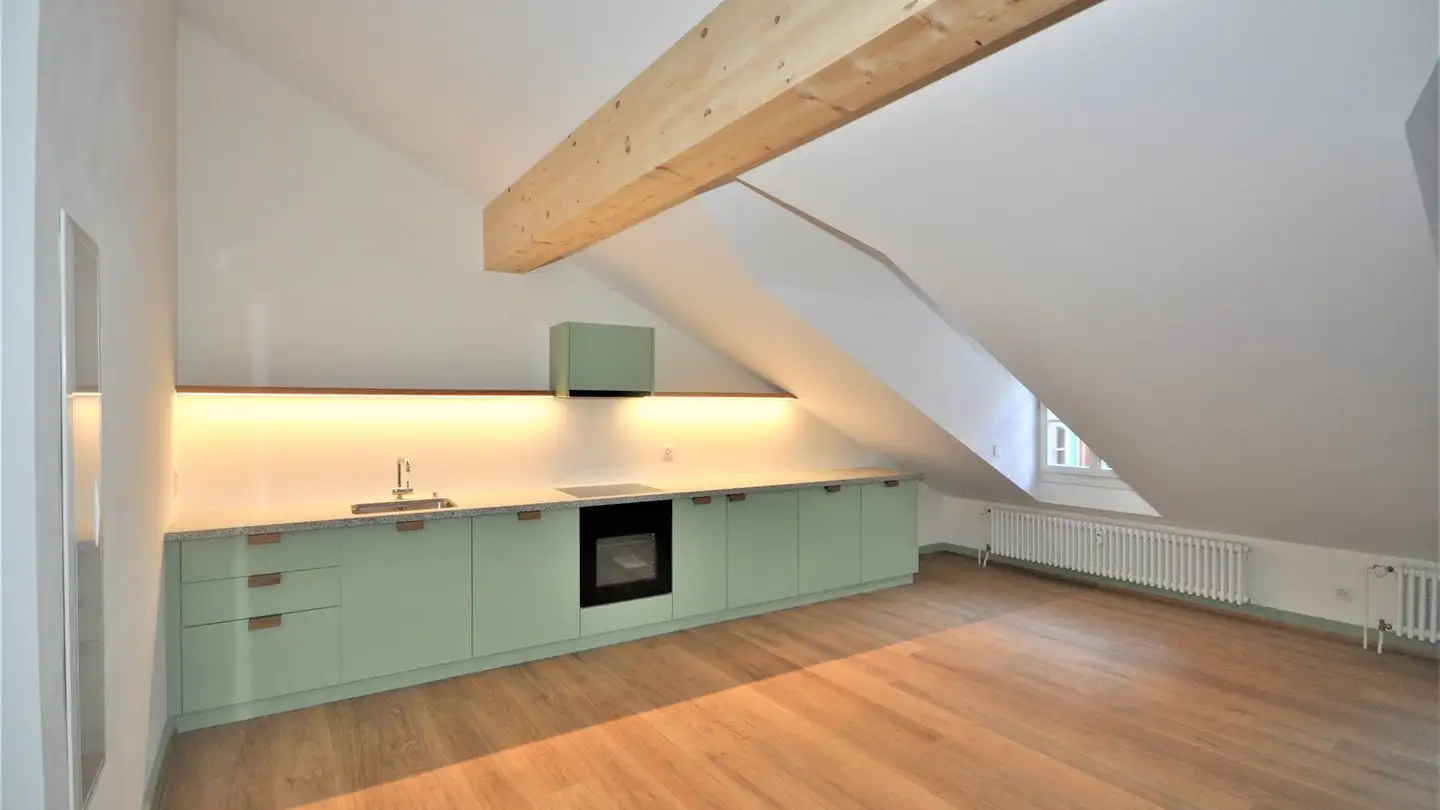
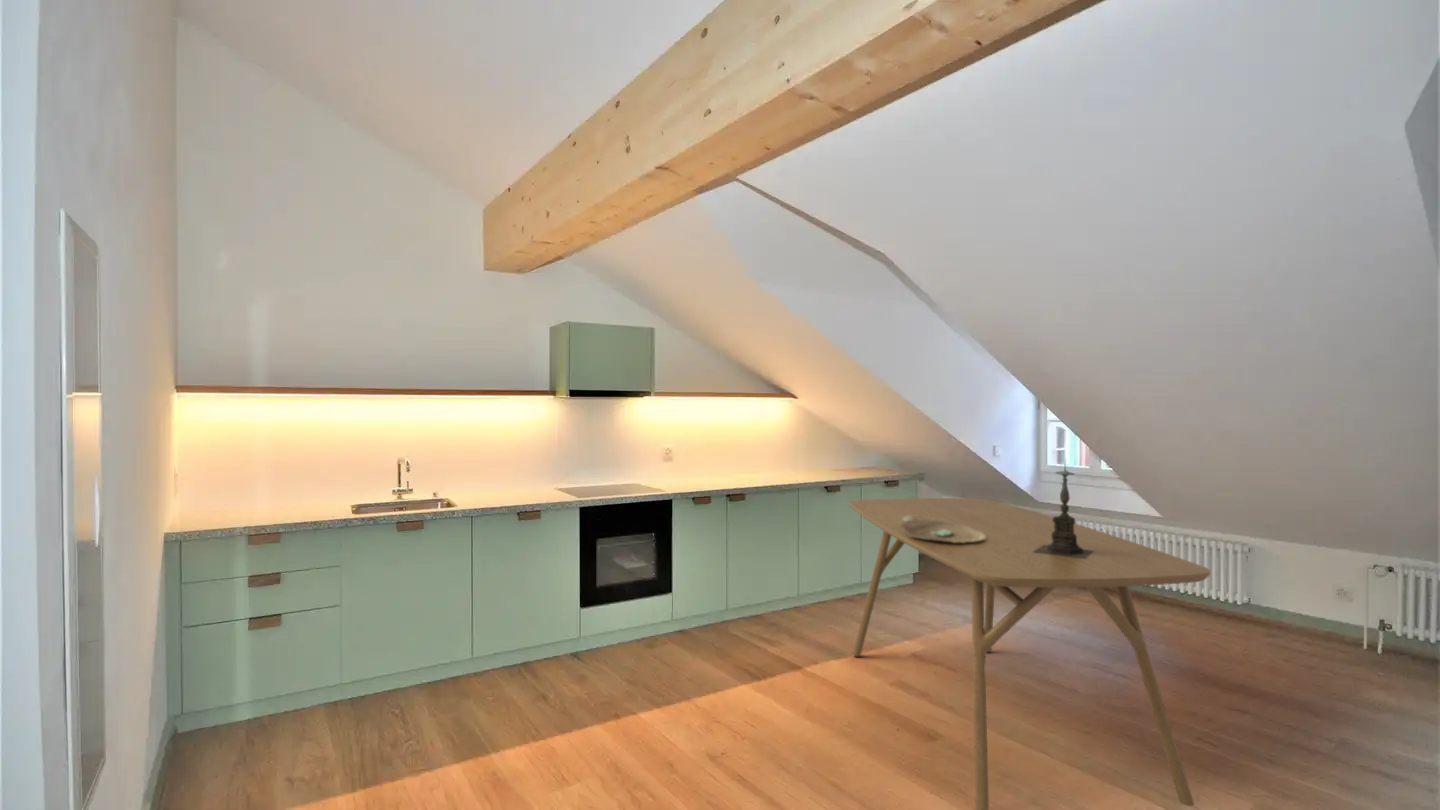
+ dining table (986, 620)
+ candle holder (1064, 504)
+ decorative bowl (941, 528)
